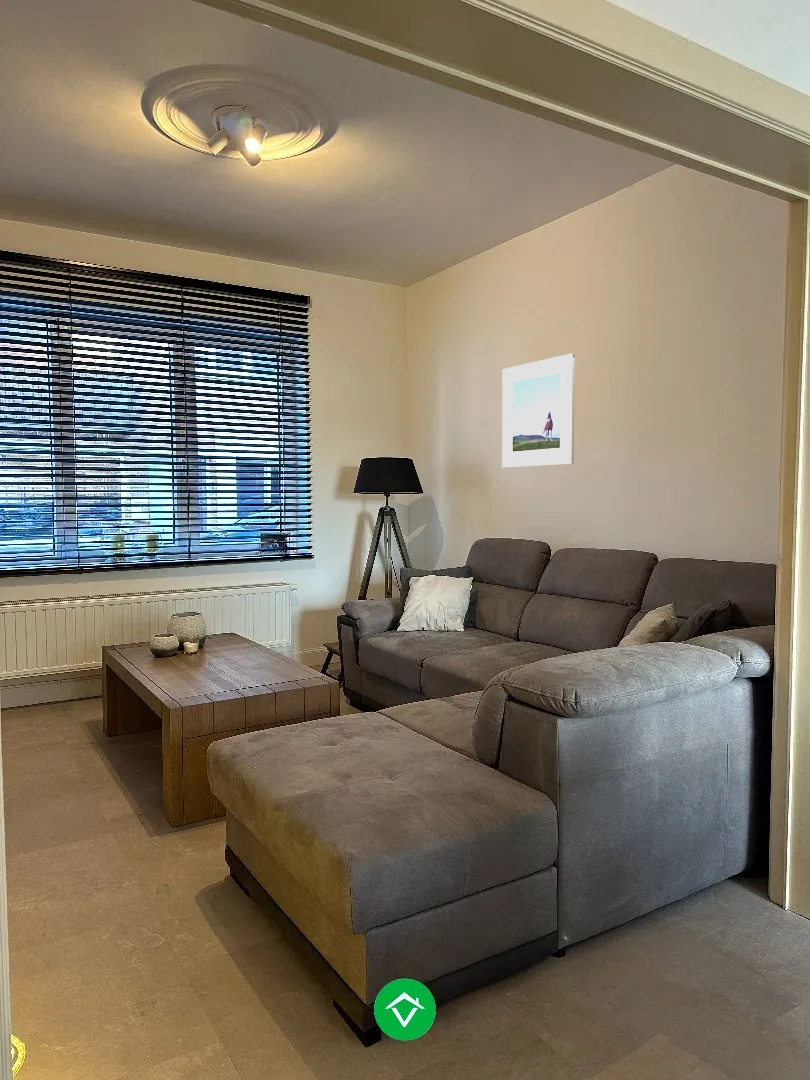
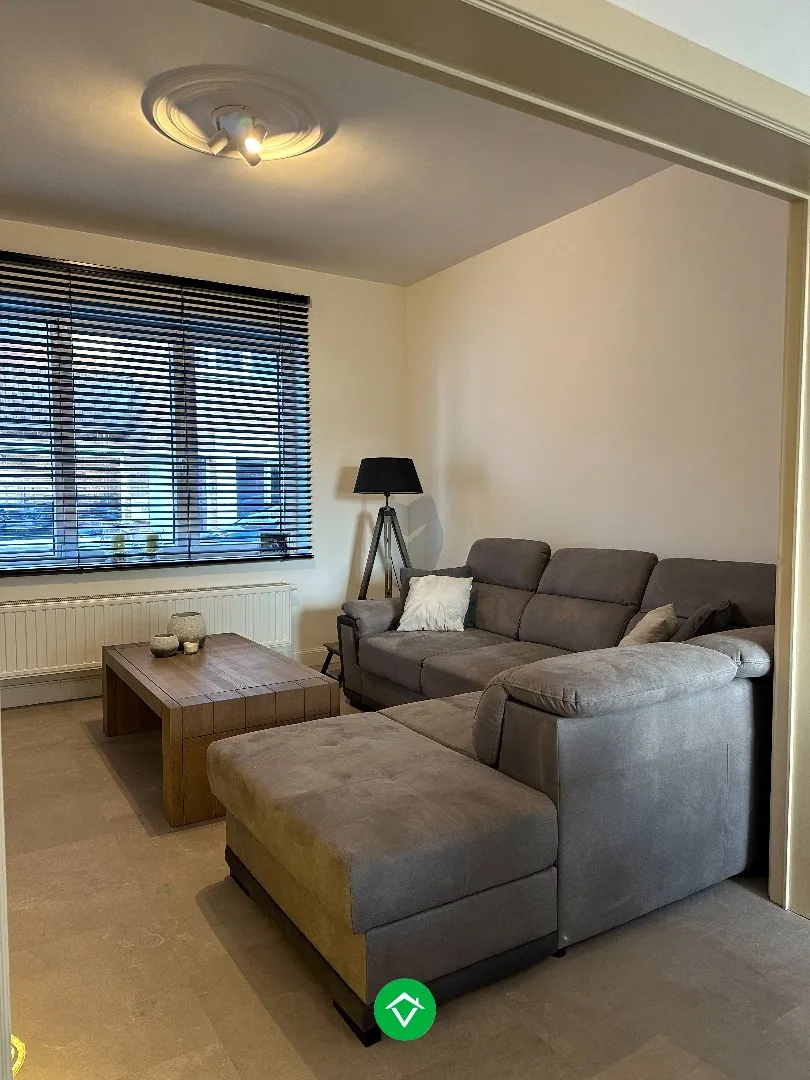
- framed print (536, 413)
